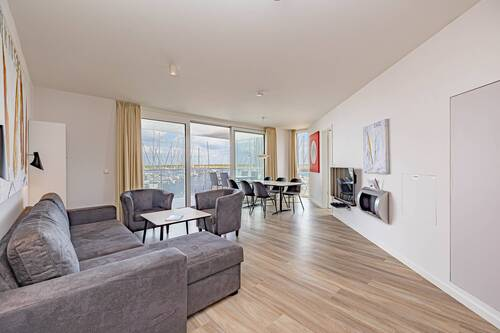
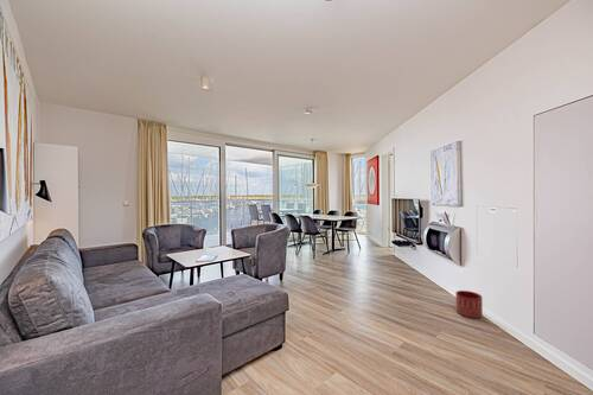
+ planter (468, 304)
